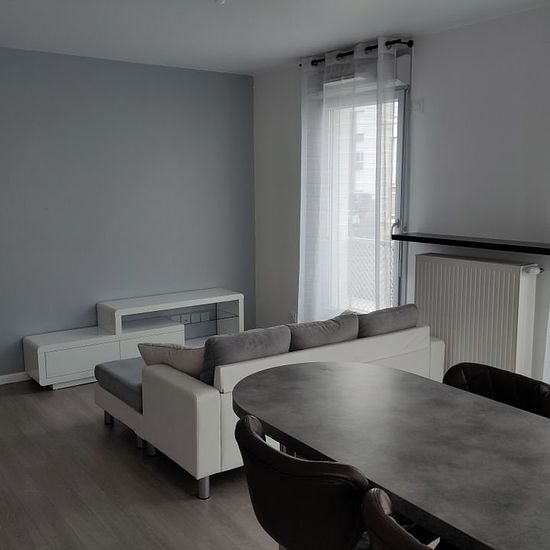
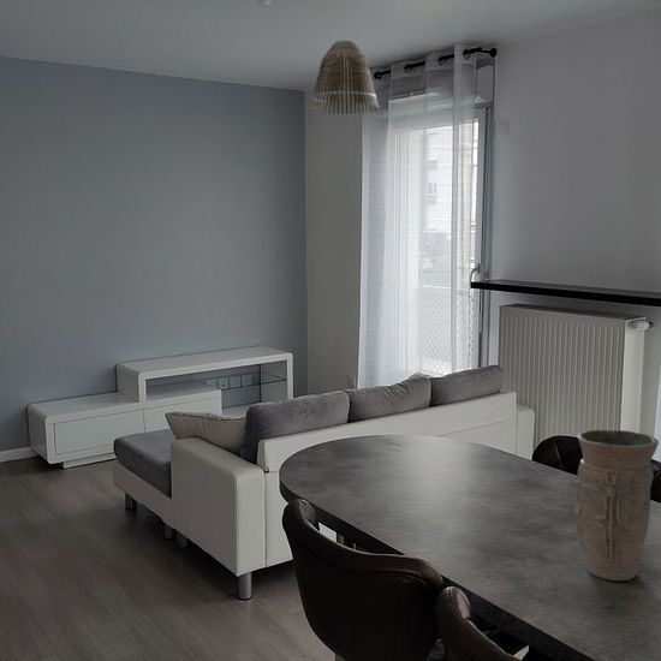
+ lamp shade (345, 76)
+ vase (614, 504)
